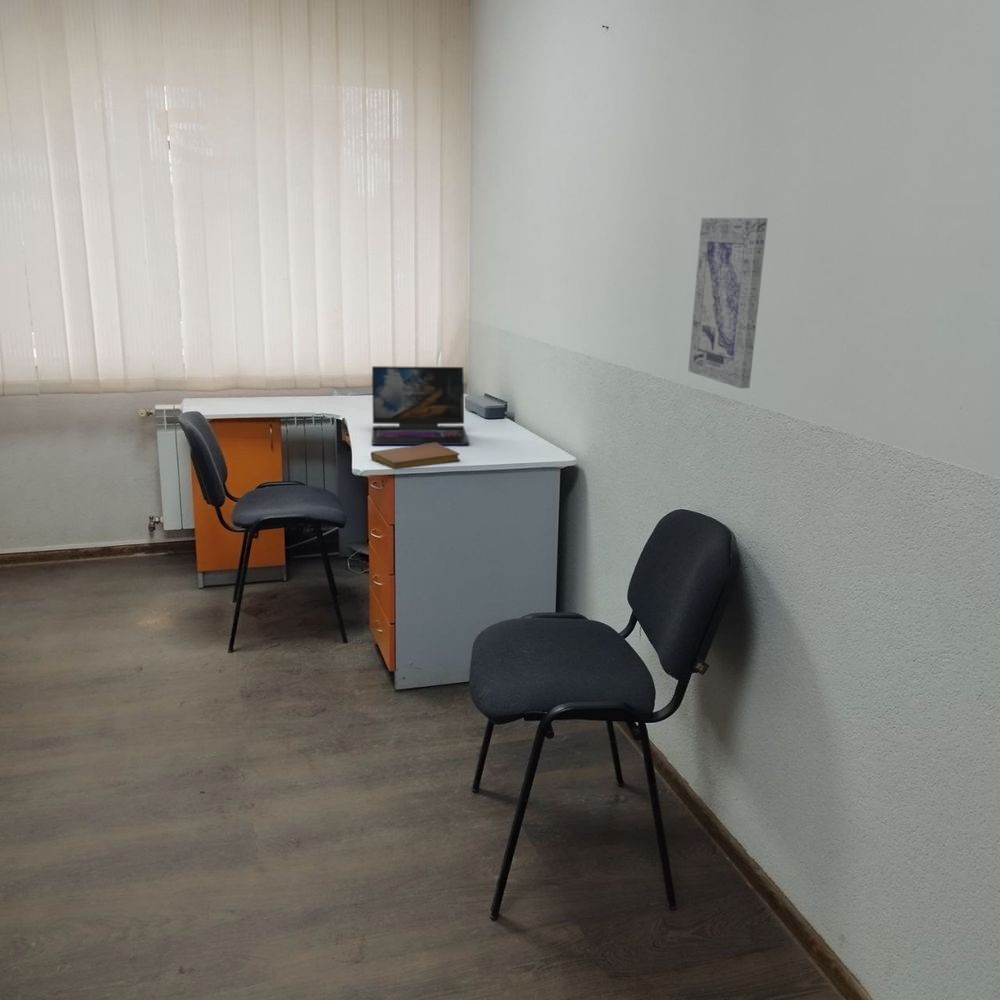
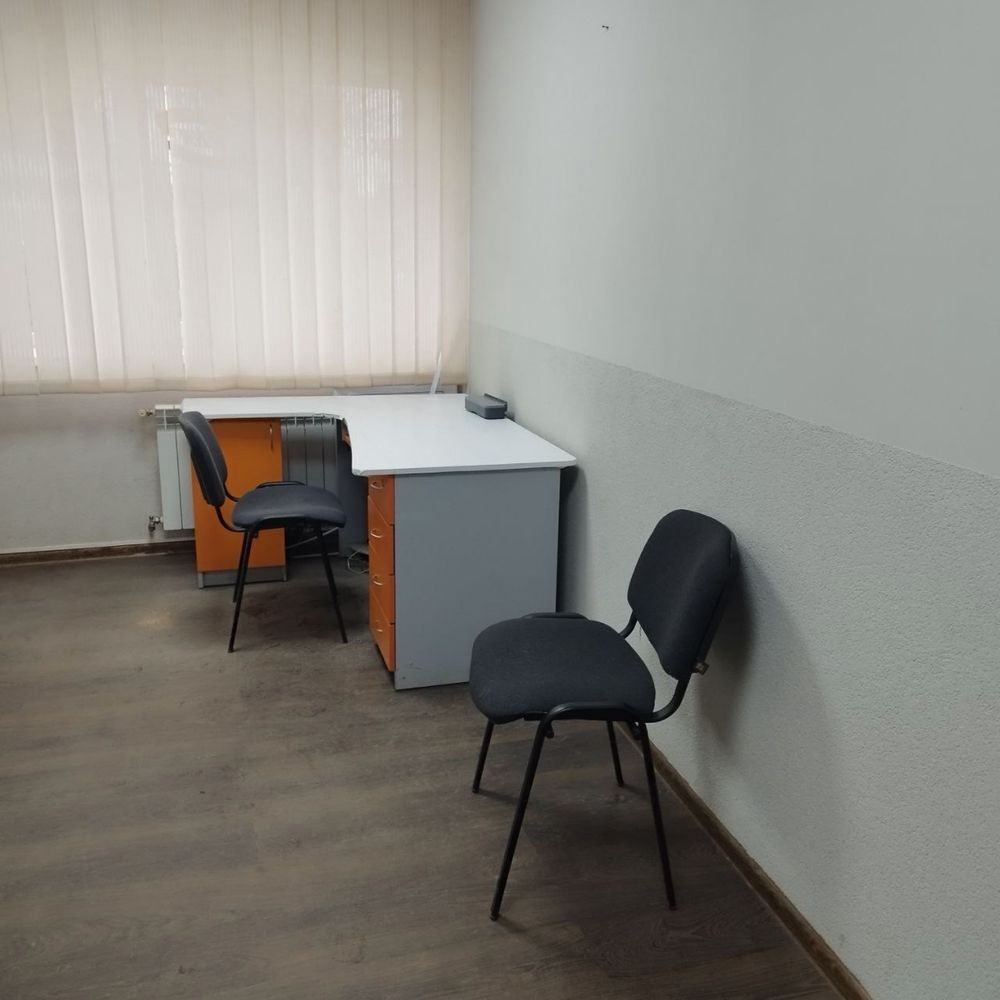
- notebook (415, 455)
- wall art (724, 300)
- laptop (419, 405)
